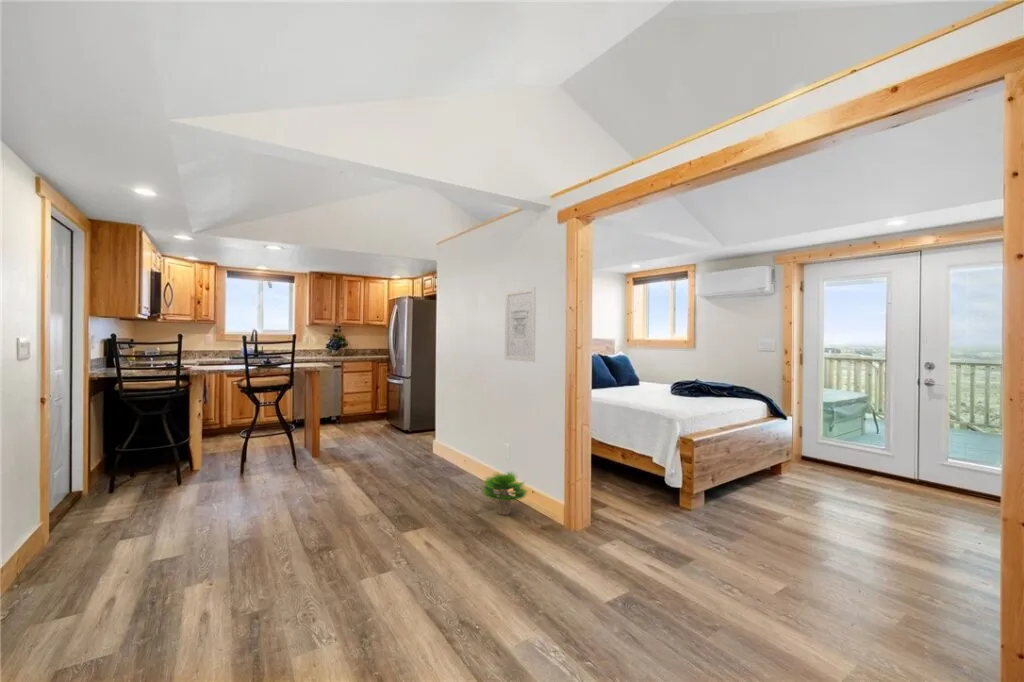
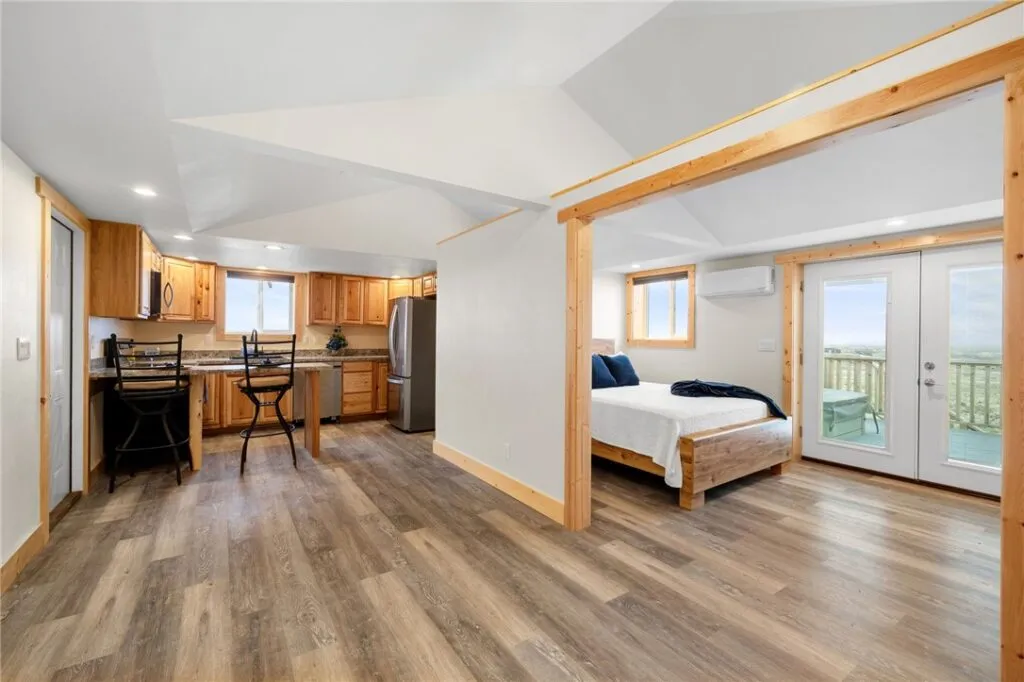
- potted plant (504, 491)
- wall art (519, 325)
